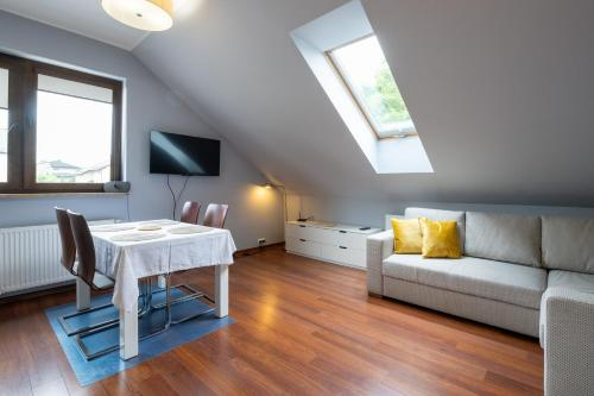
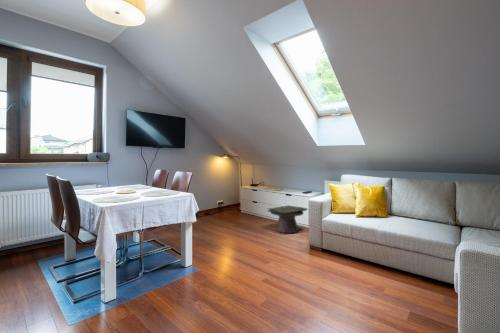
+ side table (287, 219)
